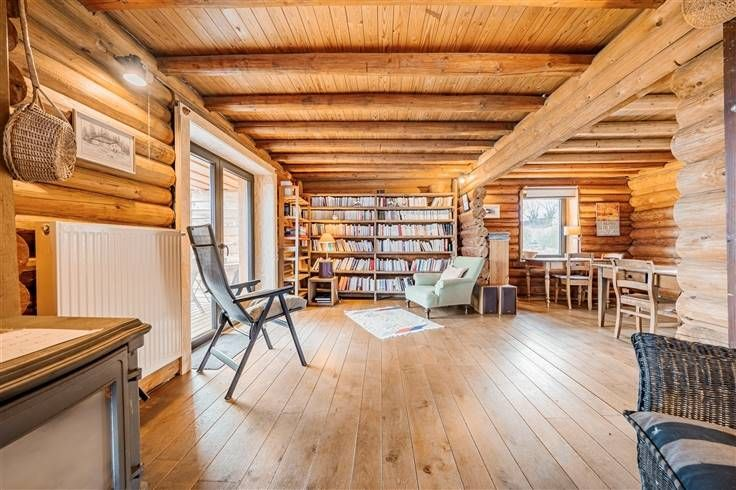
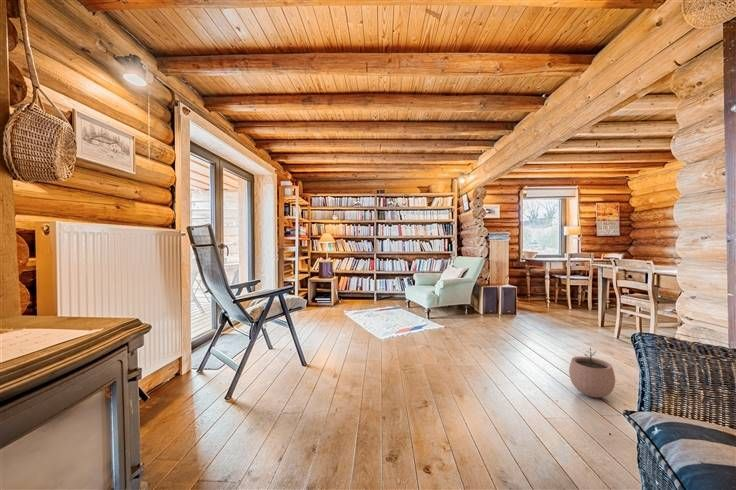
+ plant pot (591, 371)
